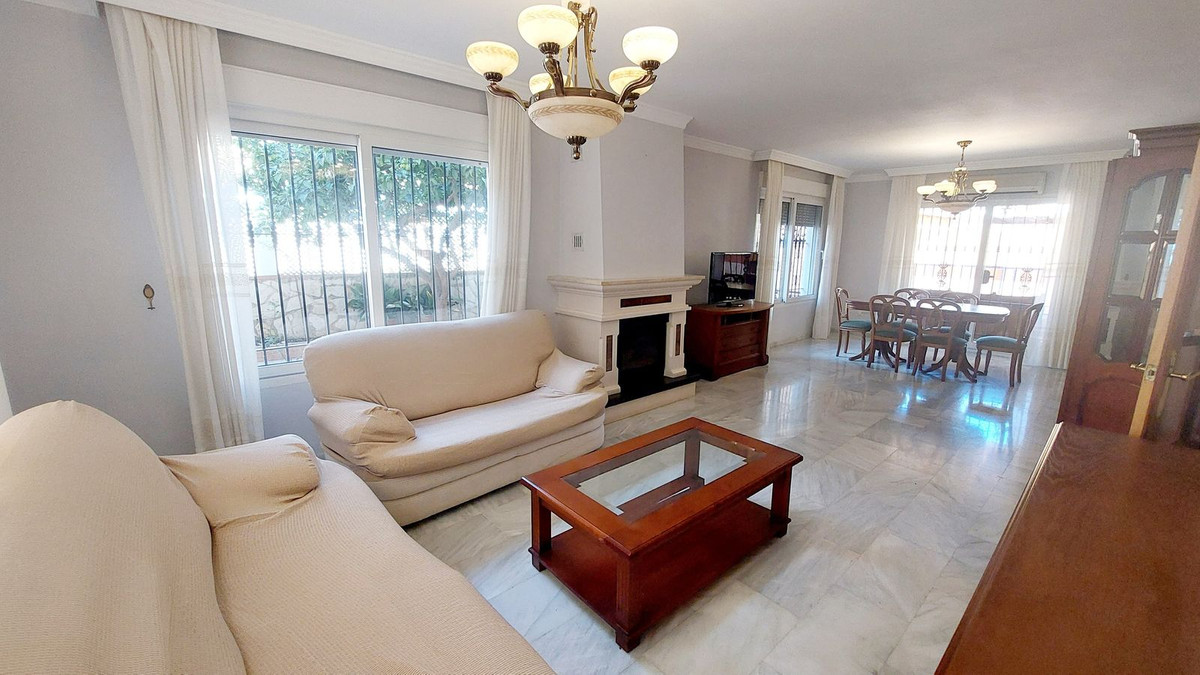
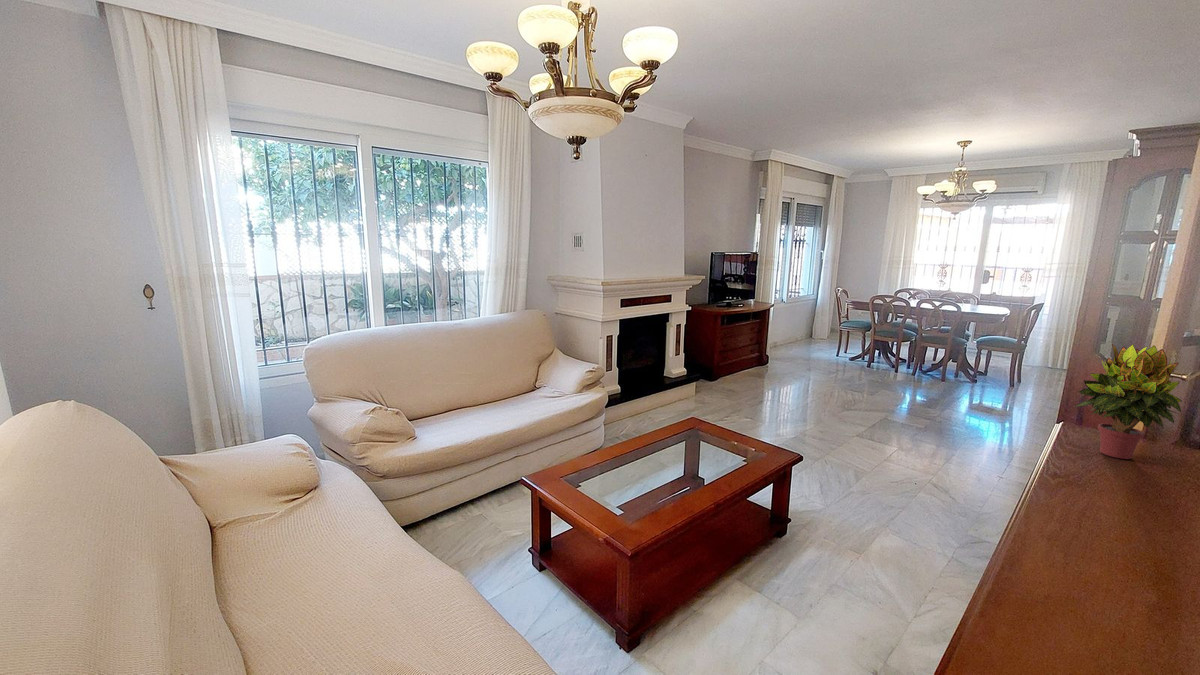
+ potted plant (1130, 401)
